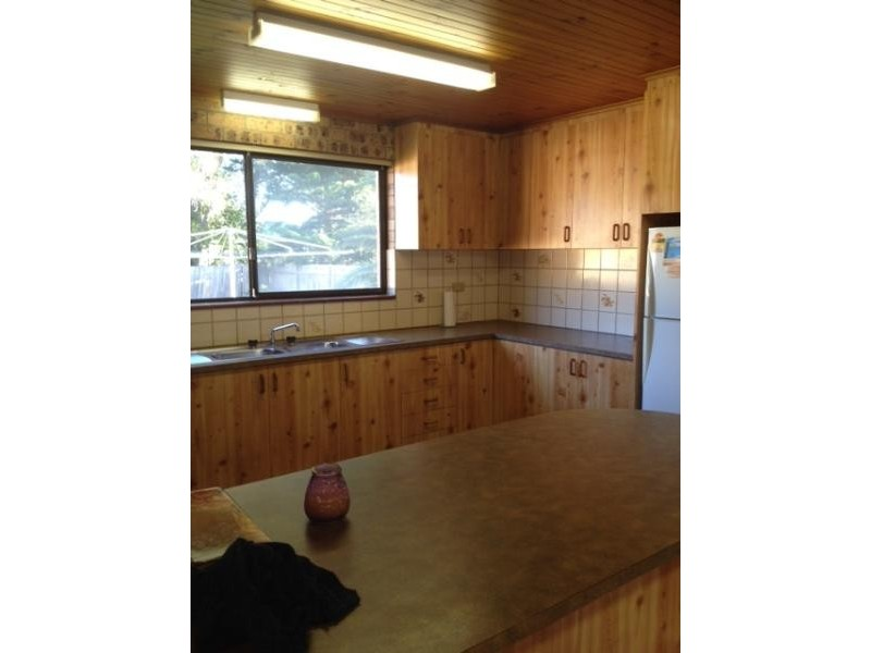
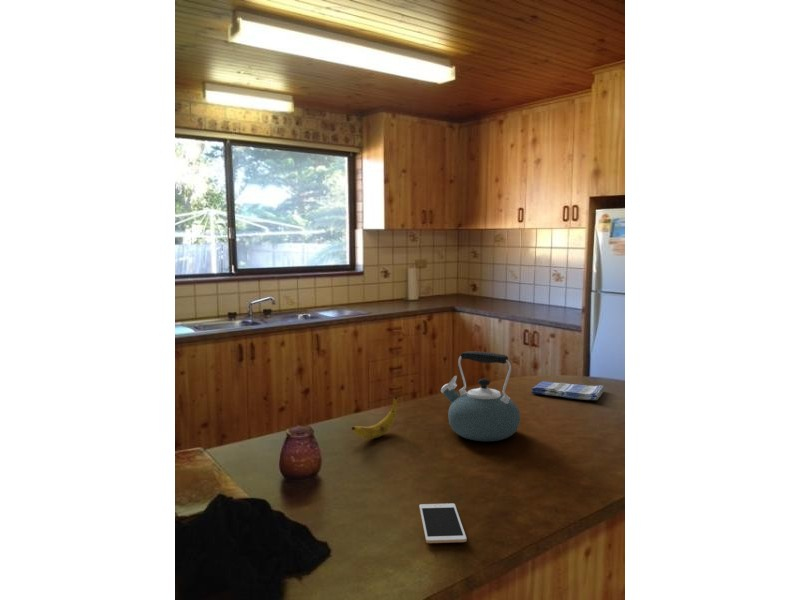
+ banana (376, 424)
+ dish towel (568, 389)
+ kettle (477, 392)
+ cell phone (441, 521)
